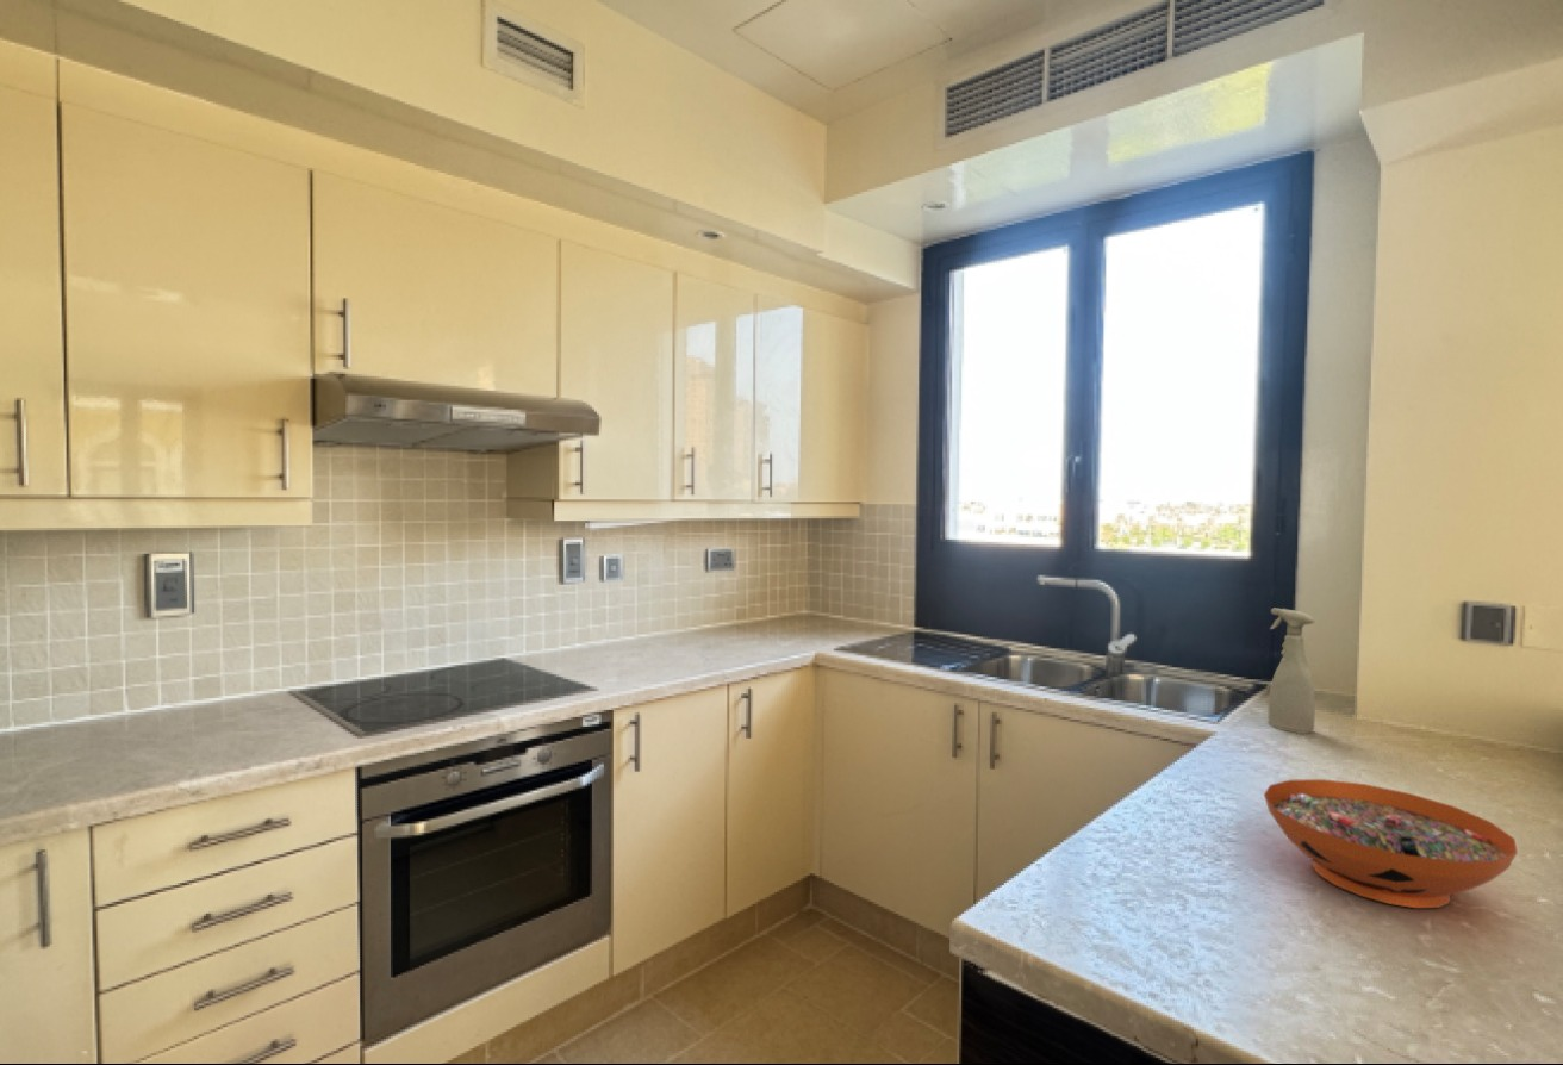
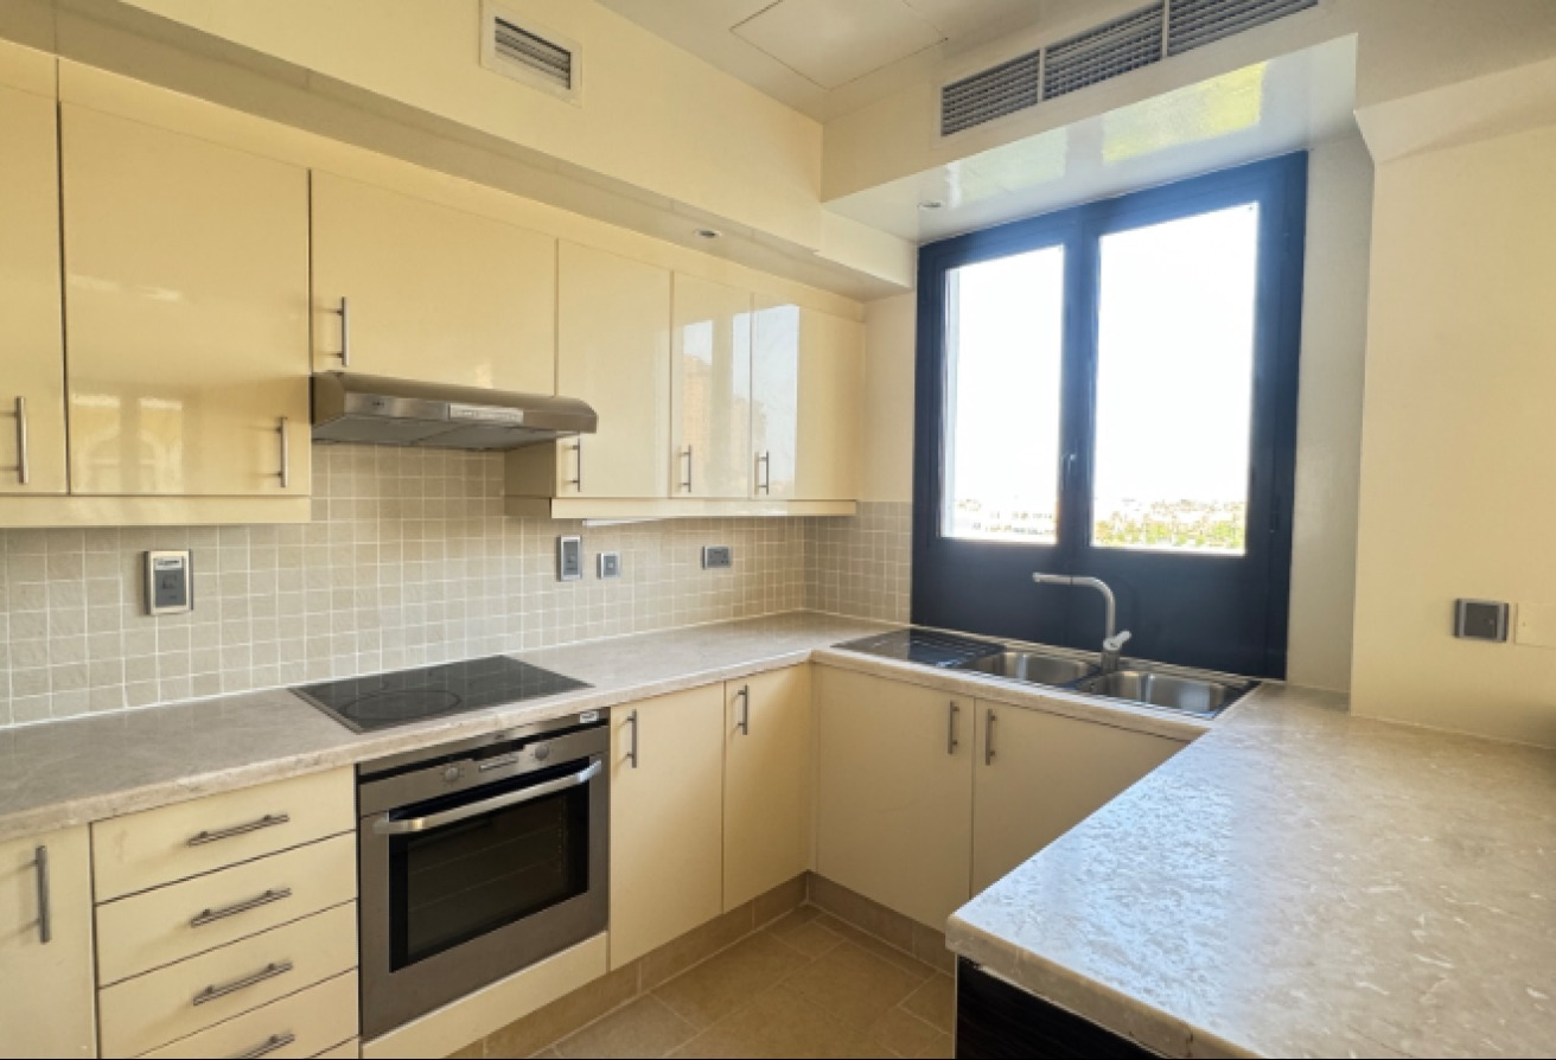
- decorative bowl (1378, 846)
- spray bottle (1293, 669)
